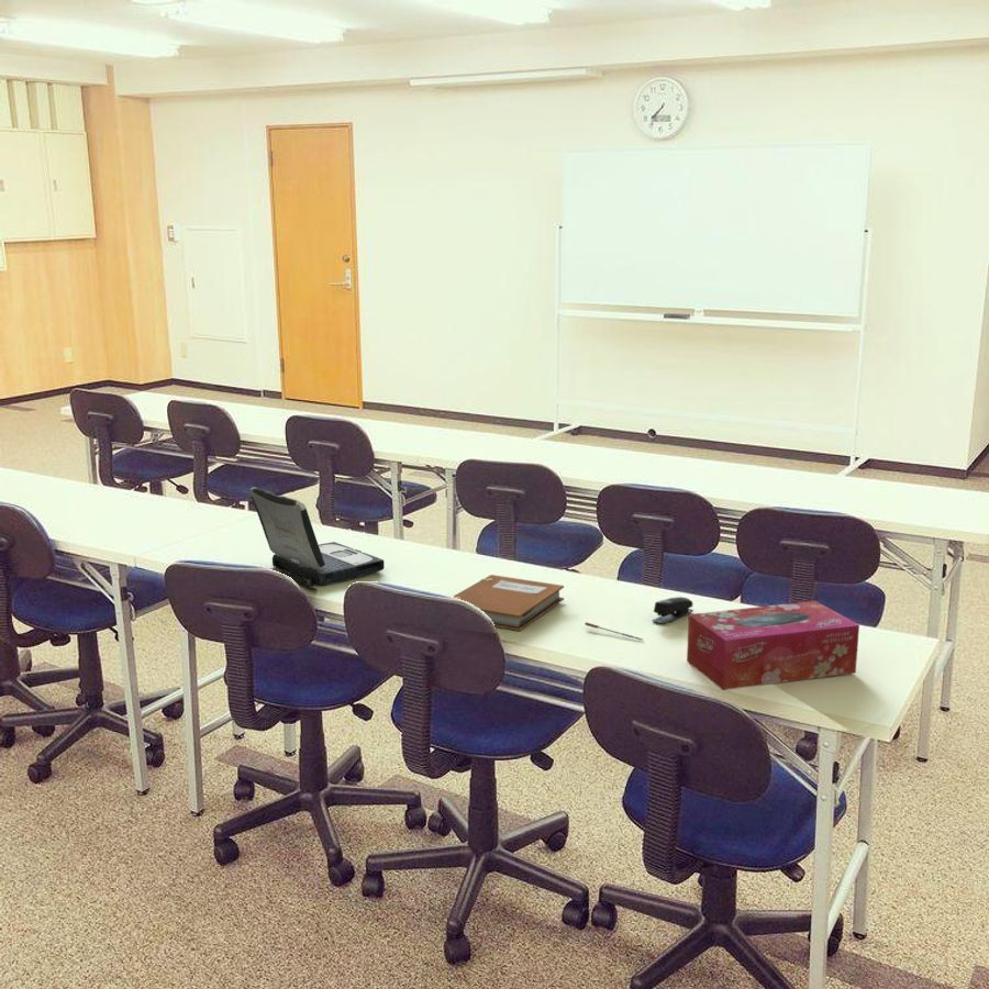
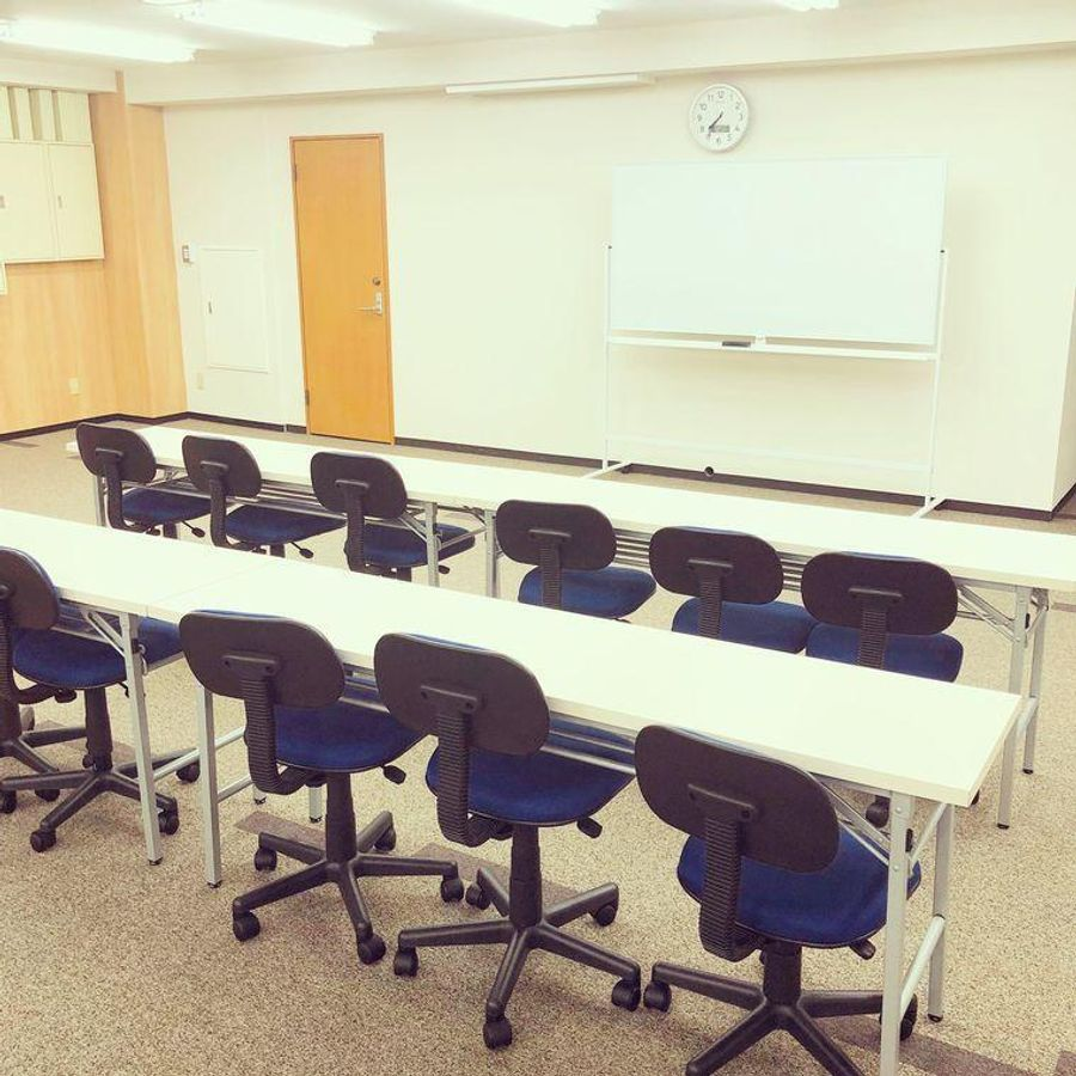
- laptop (313, 532)
- tissue box (771, 643)
- notebook (503, 599)
- pen (613, 631)
- stapler (673, 605)
